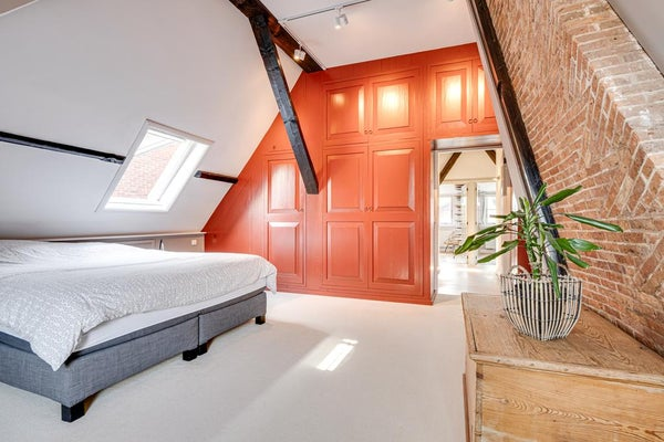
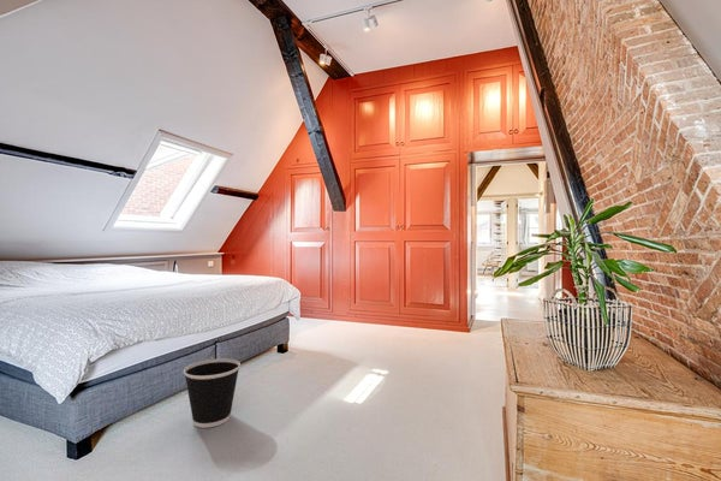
+ wastebasket (211, 392)
